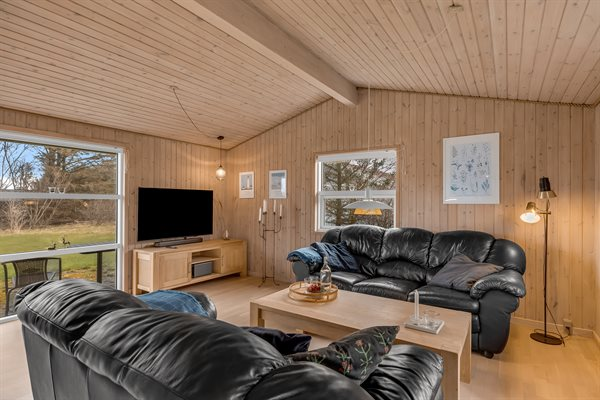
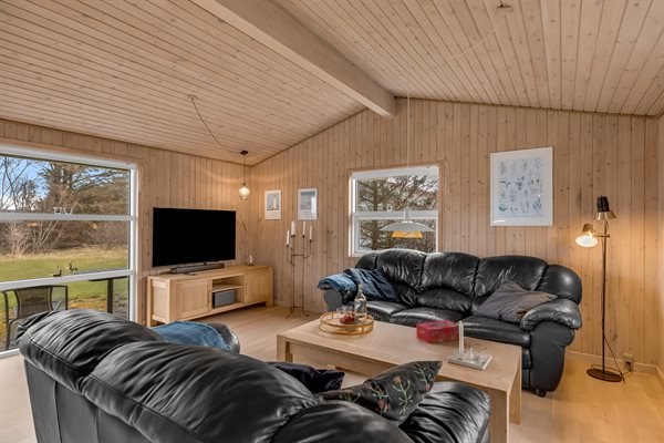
+ tissue box (438, 331)
